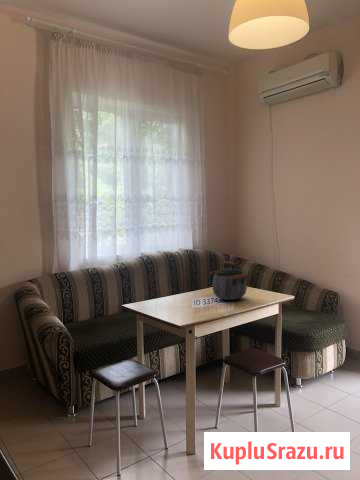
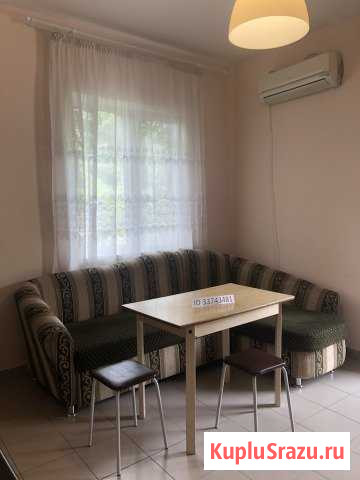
- kettle (229, 280)
